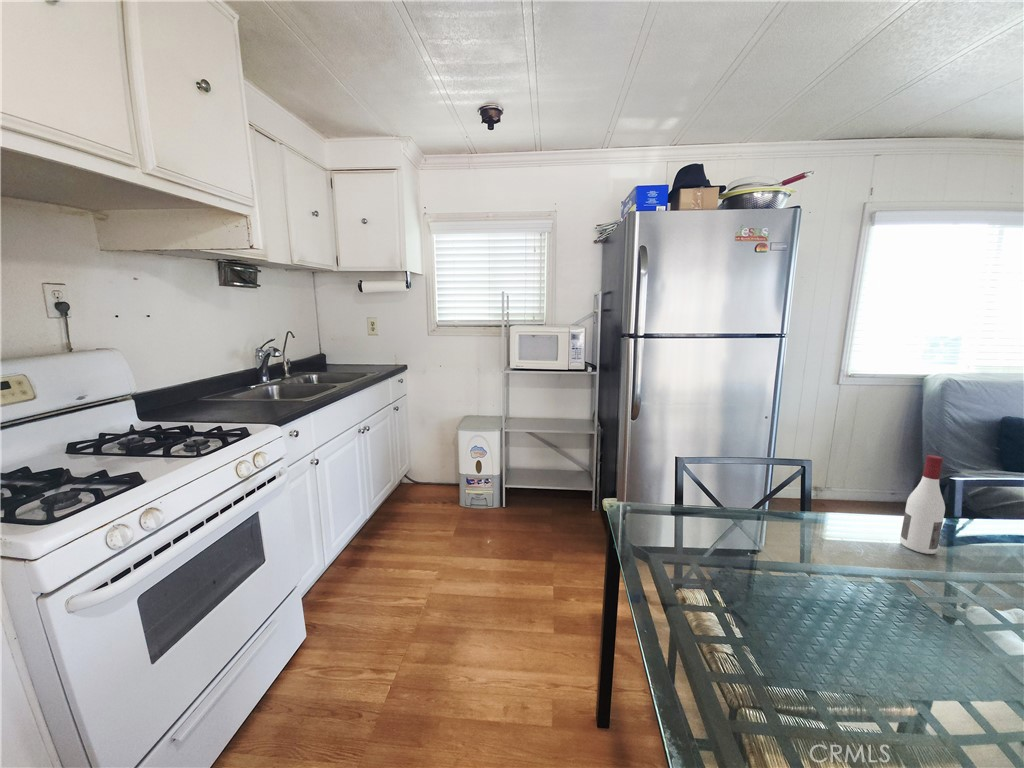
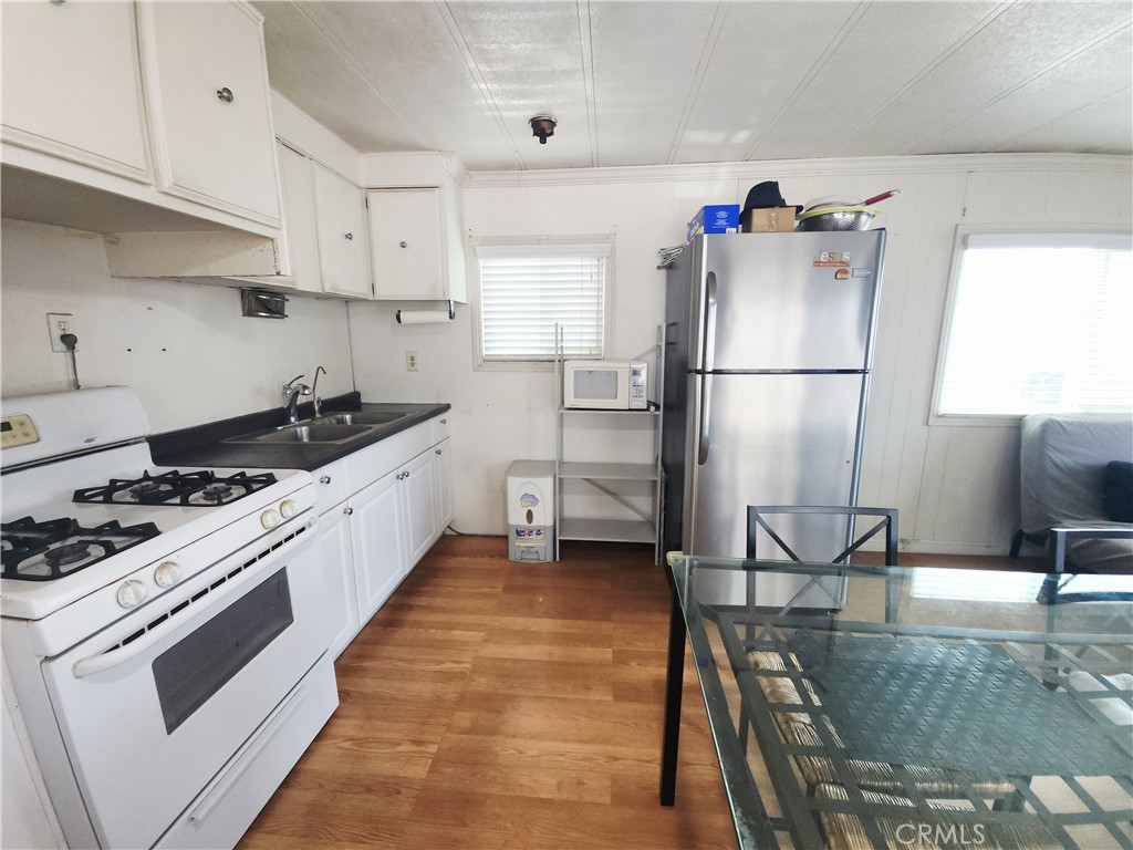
- alcohol (926, 502)
